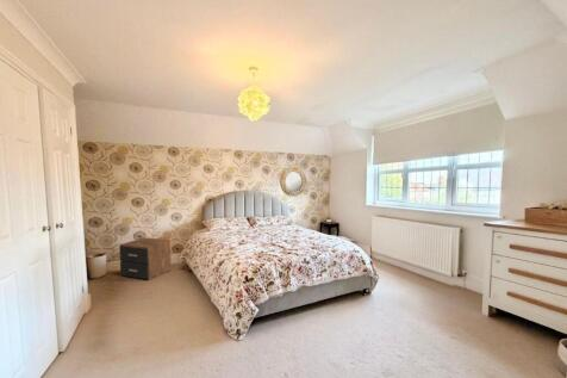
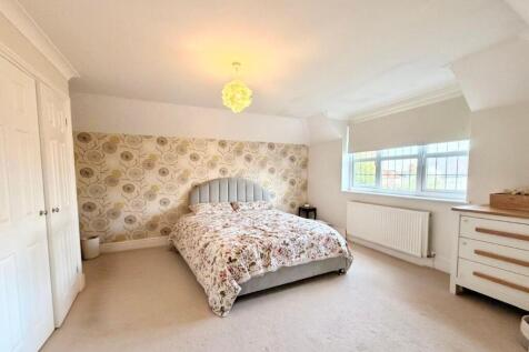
- nightstand (145, 258)
- home mirror (293, 181)
